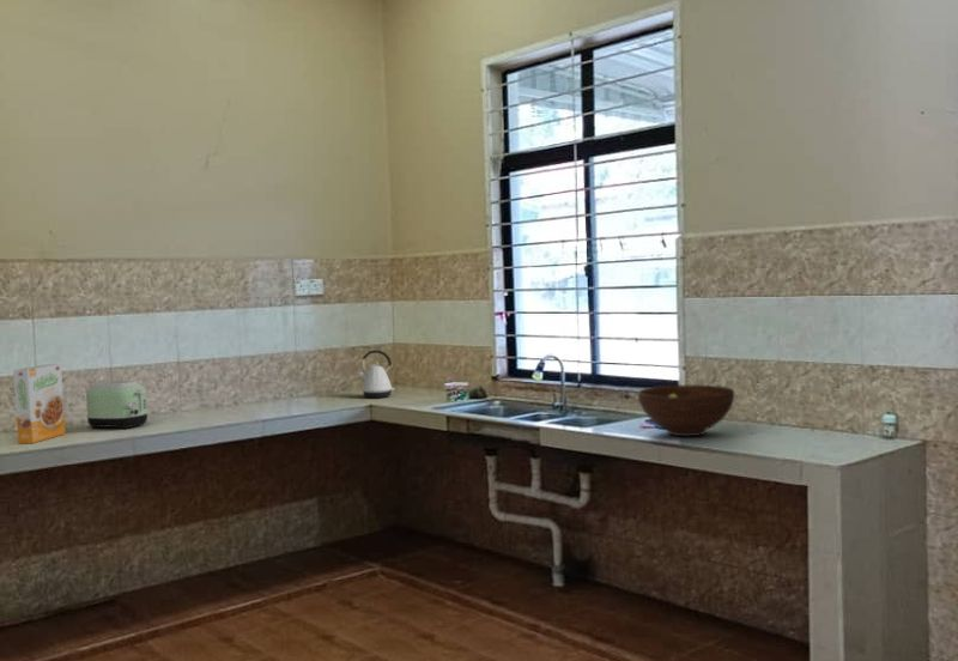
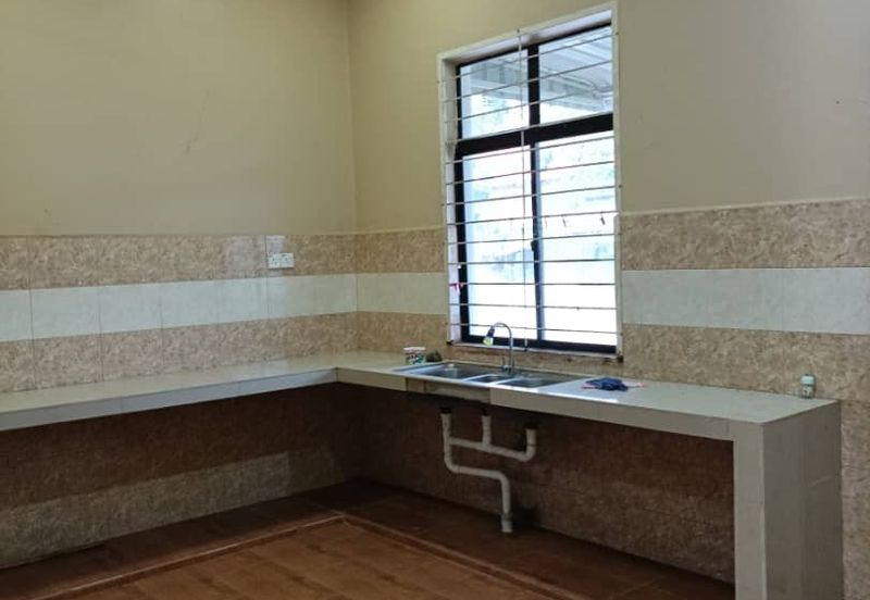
- fruit bowl (686, 412)
- cereal box (40, 402)
- toaster (119, 404)
- kettle (375, 372)
